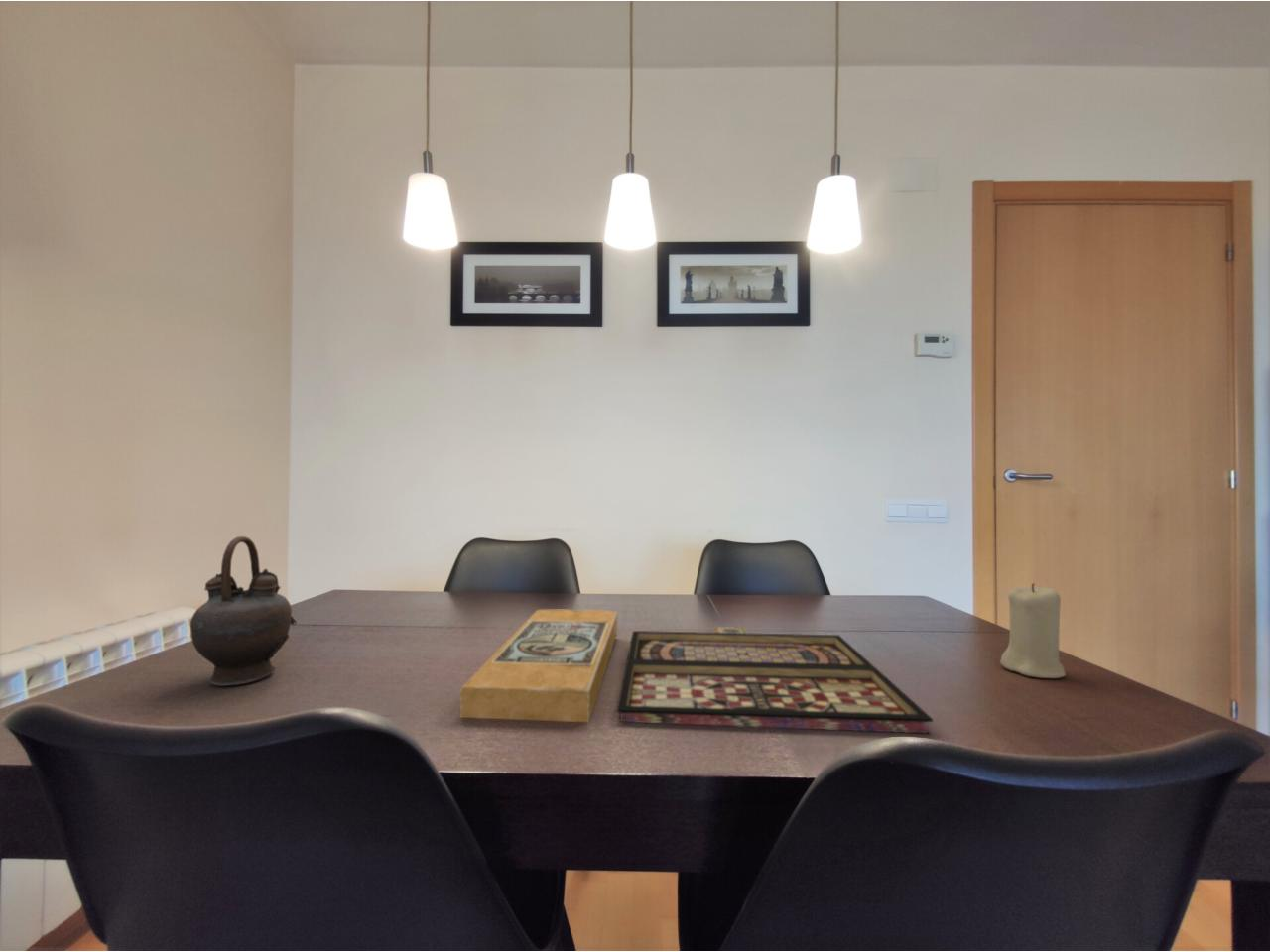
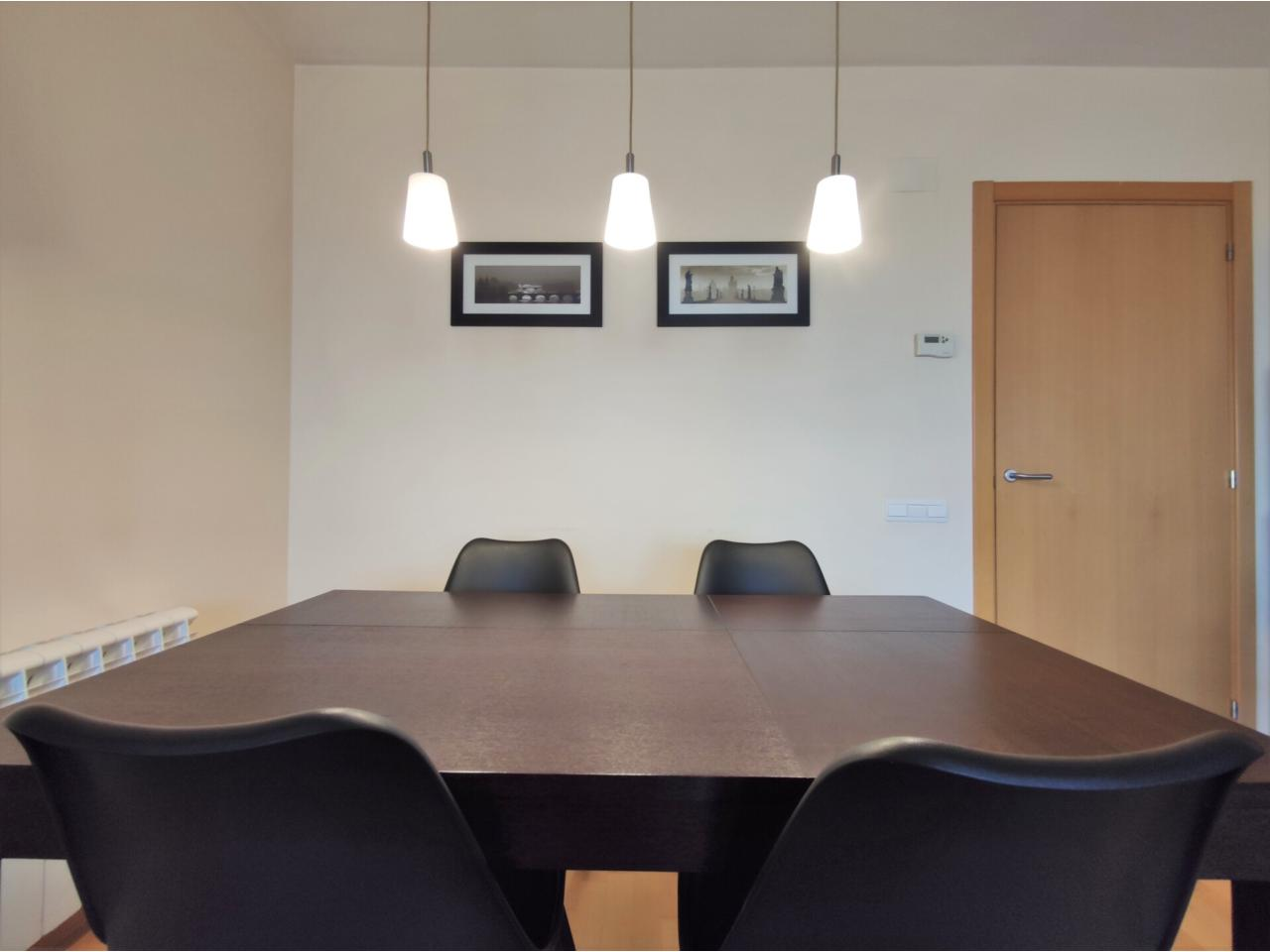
- candle (1033, 627)
- board game (684, 654)
- teapot (250, 605)
